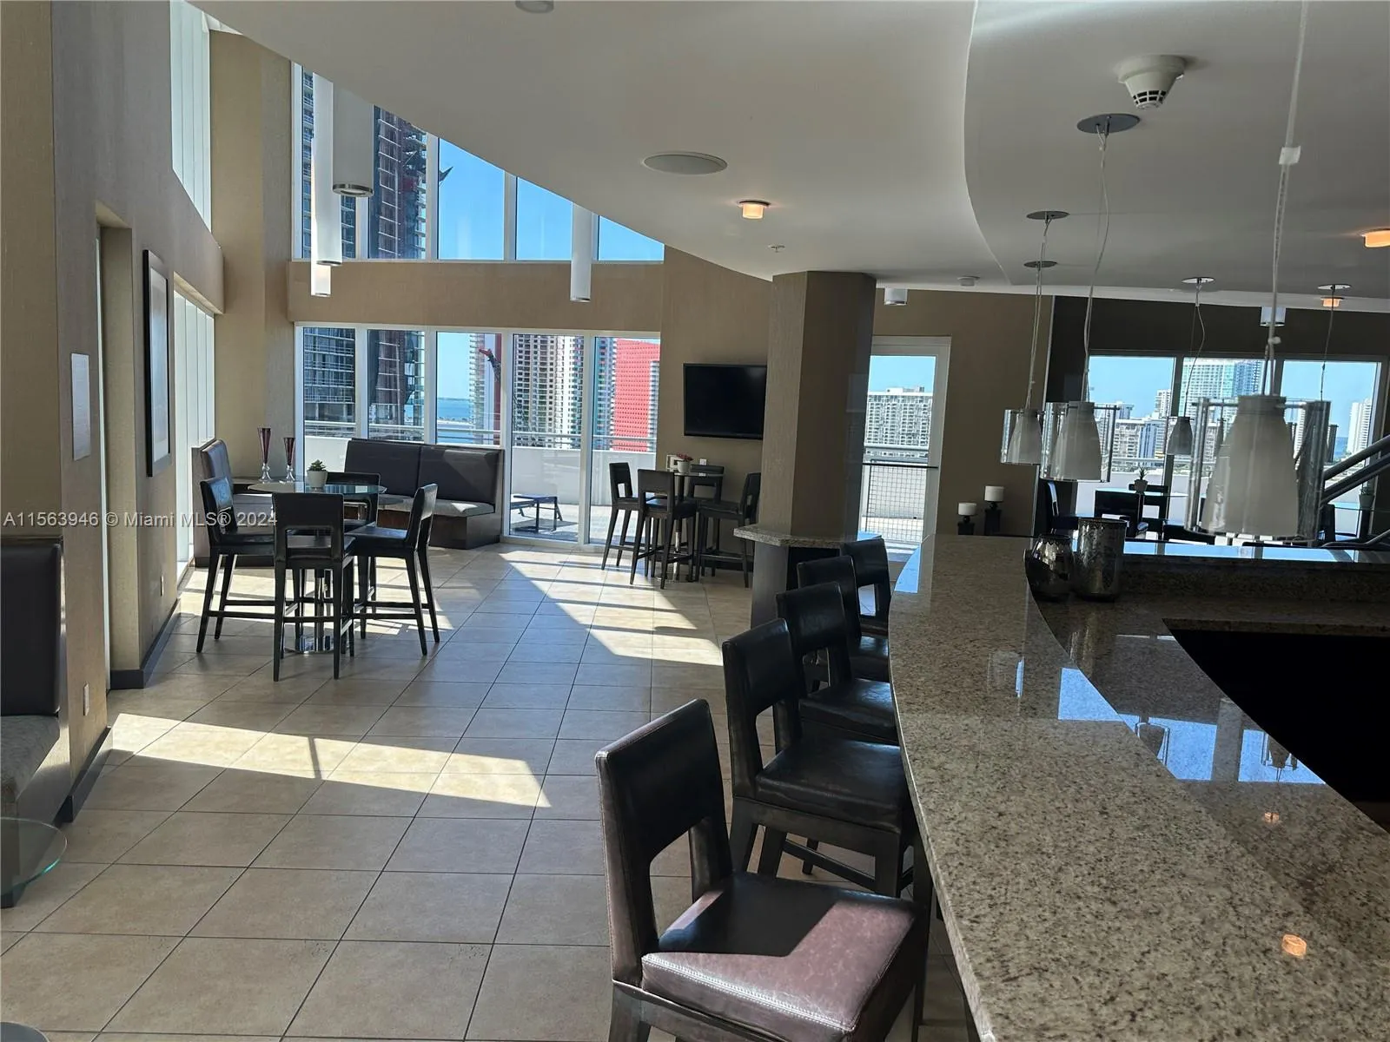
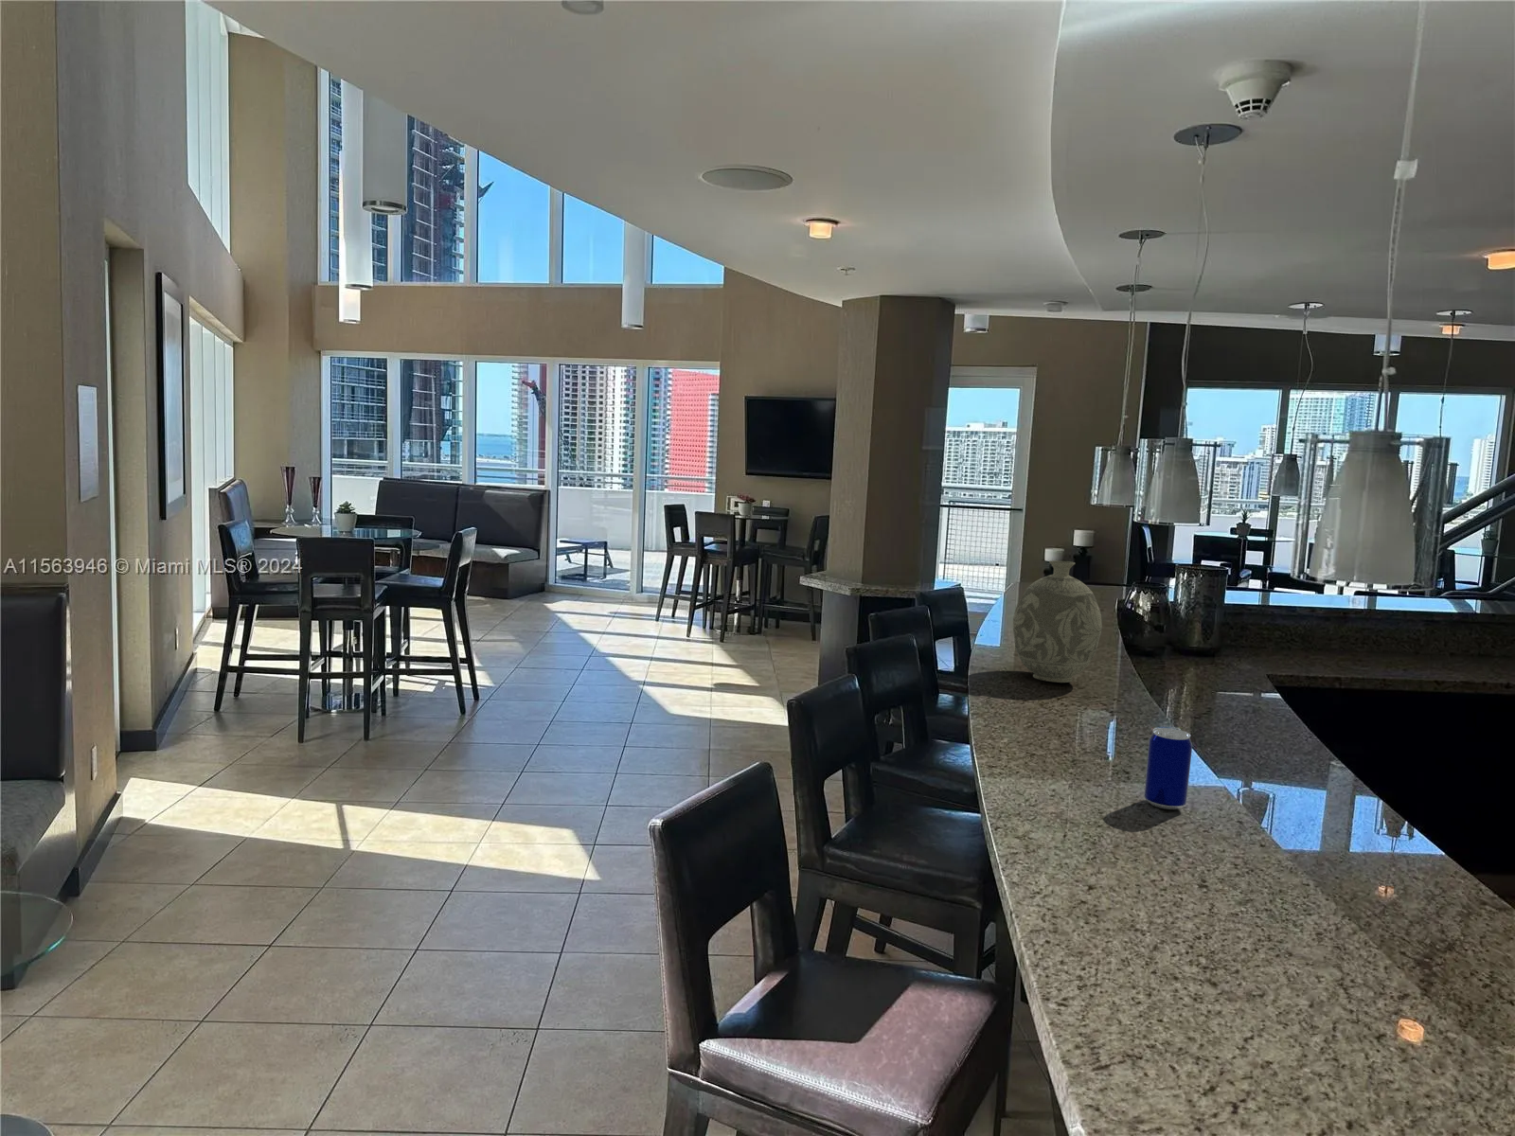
+ decorative vase (1057, 621)
+ beer can (1168, 767)
